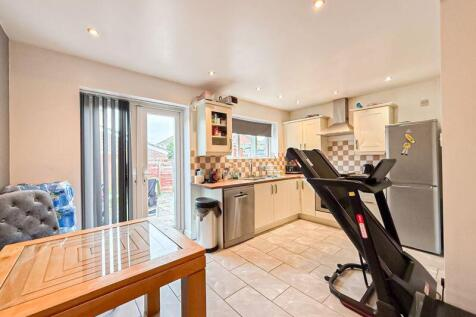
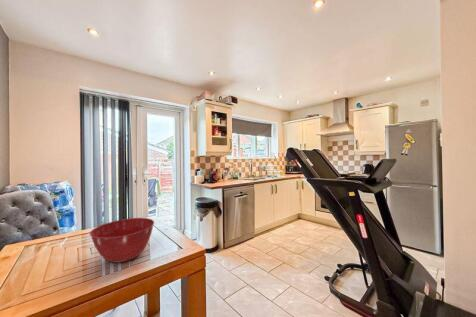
+ mixing bowl (124, 240)
